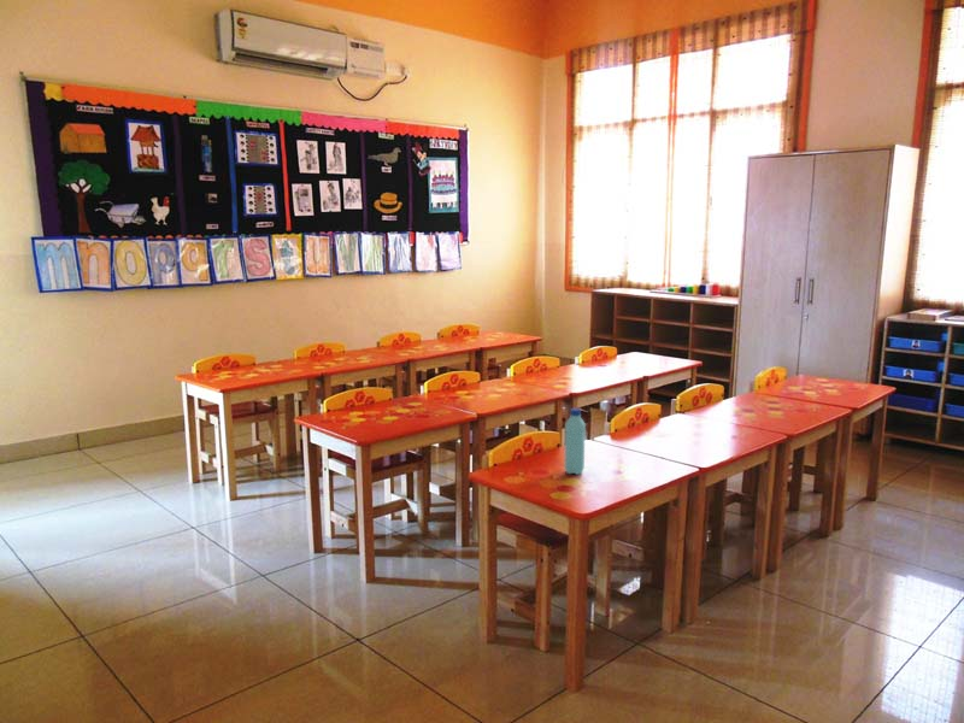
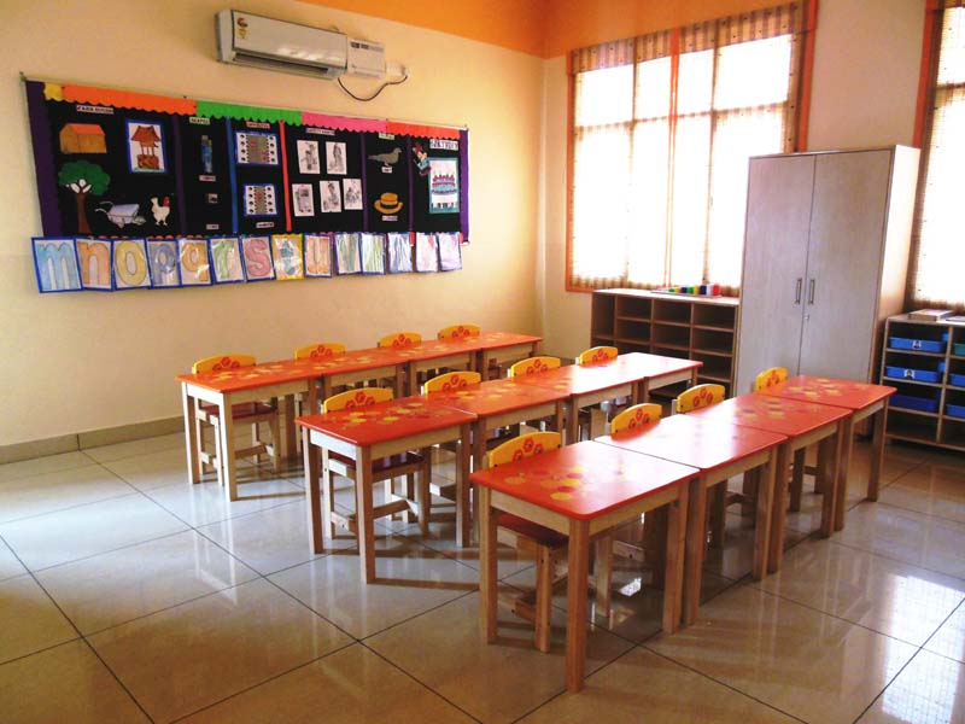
- water bottle (575, 440)
